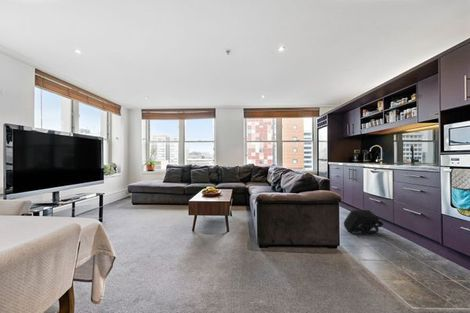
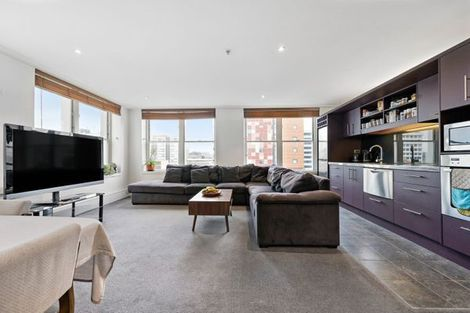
- backpack (364, 221)
